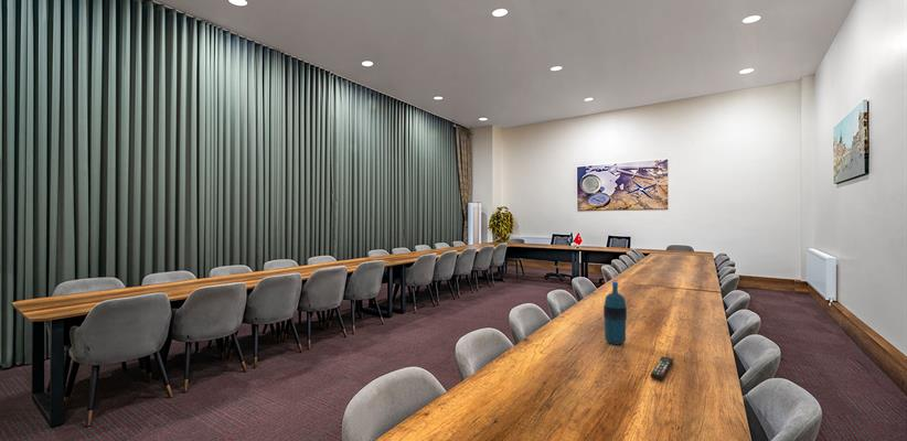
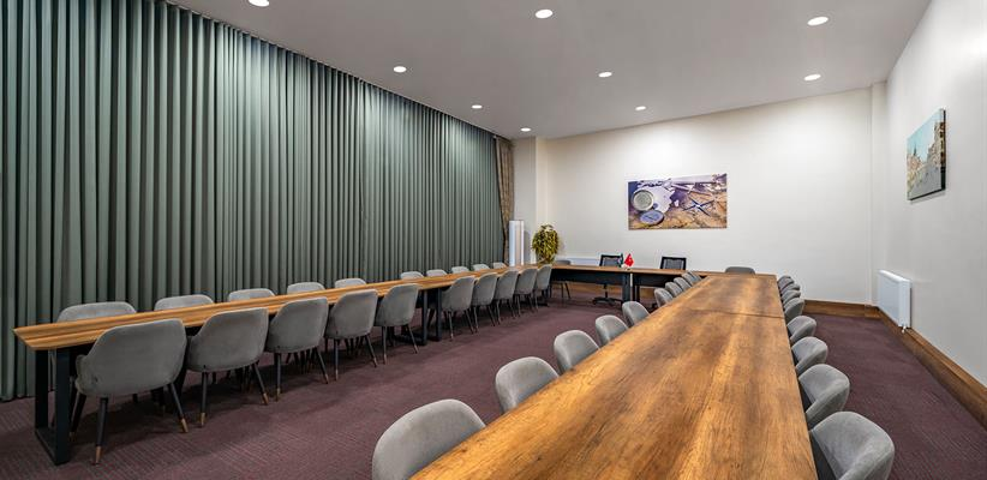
- remote control (662, 367)
- water bottle (615, 312)
